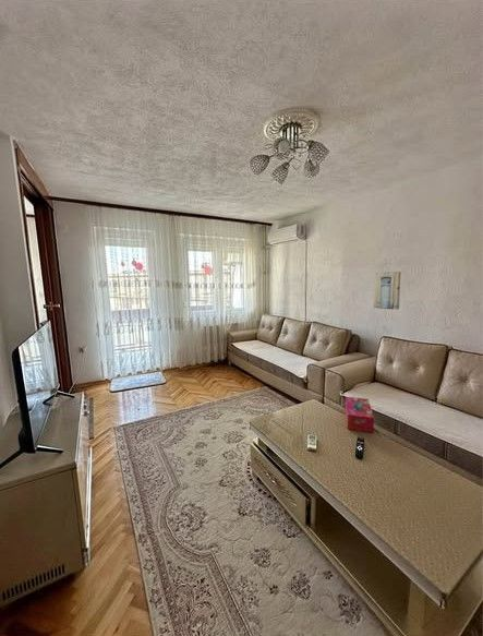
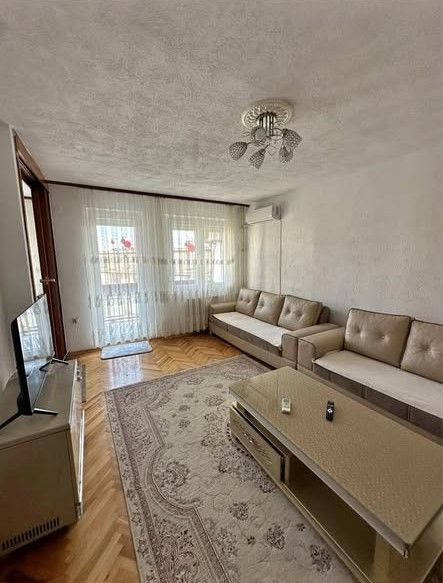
- tissue box (358, 412)
- wall art (386, 290)
